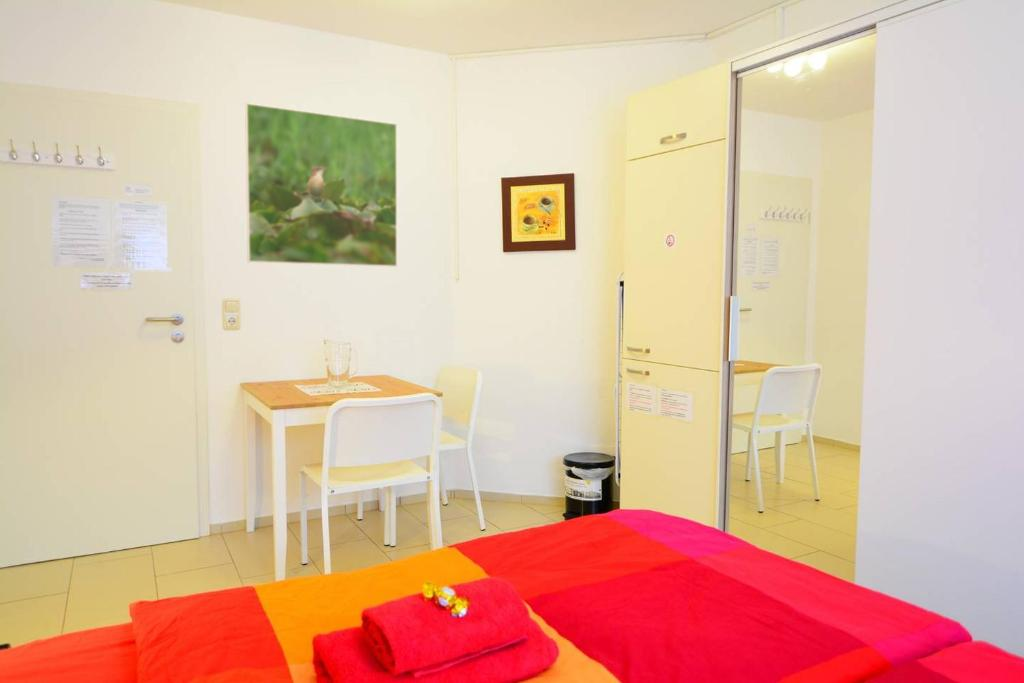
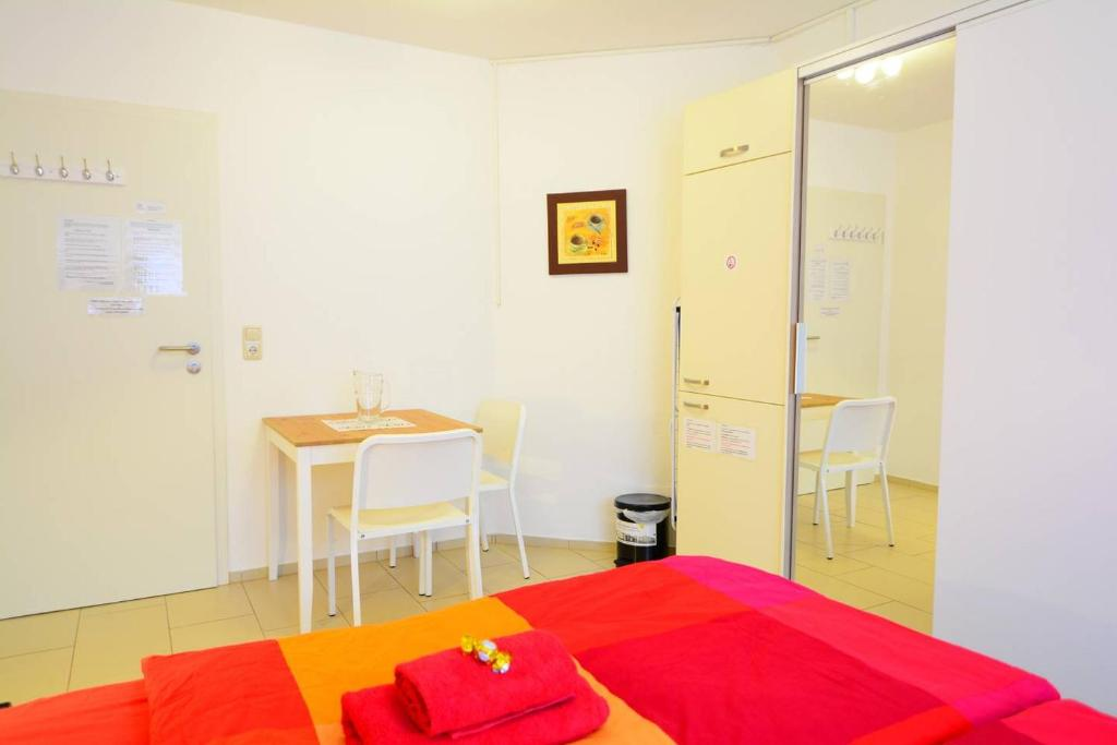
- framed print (325, 190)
